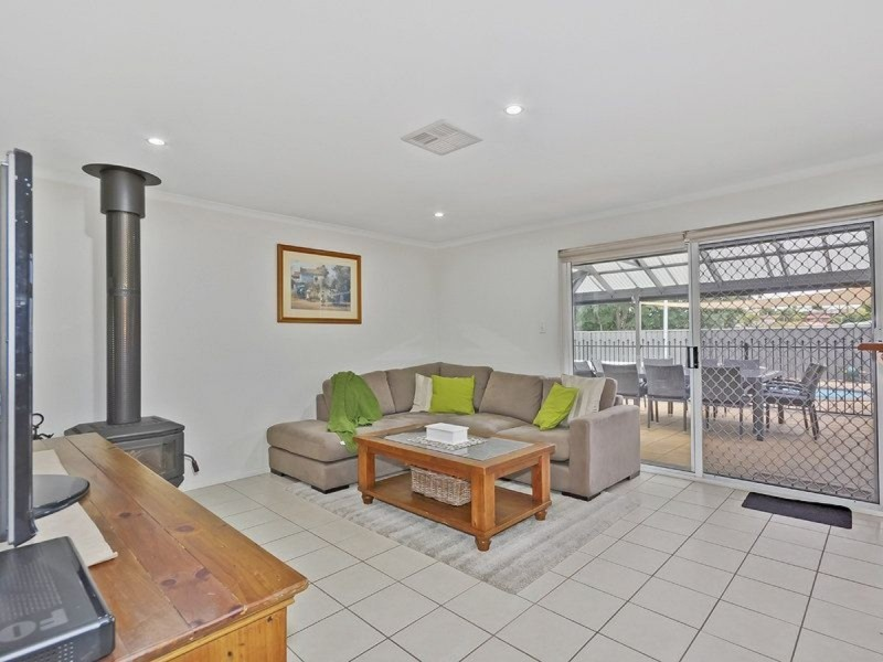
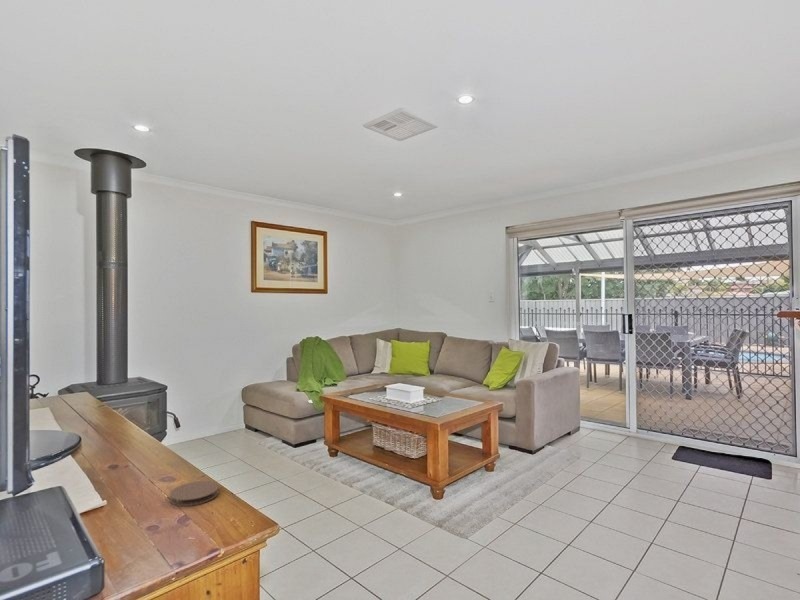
+ coaster (194, 492)
